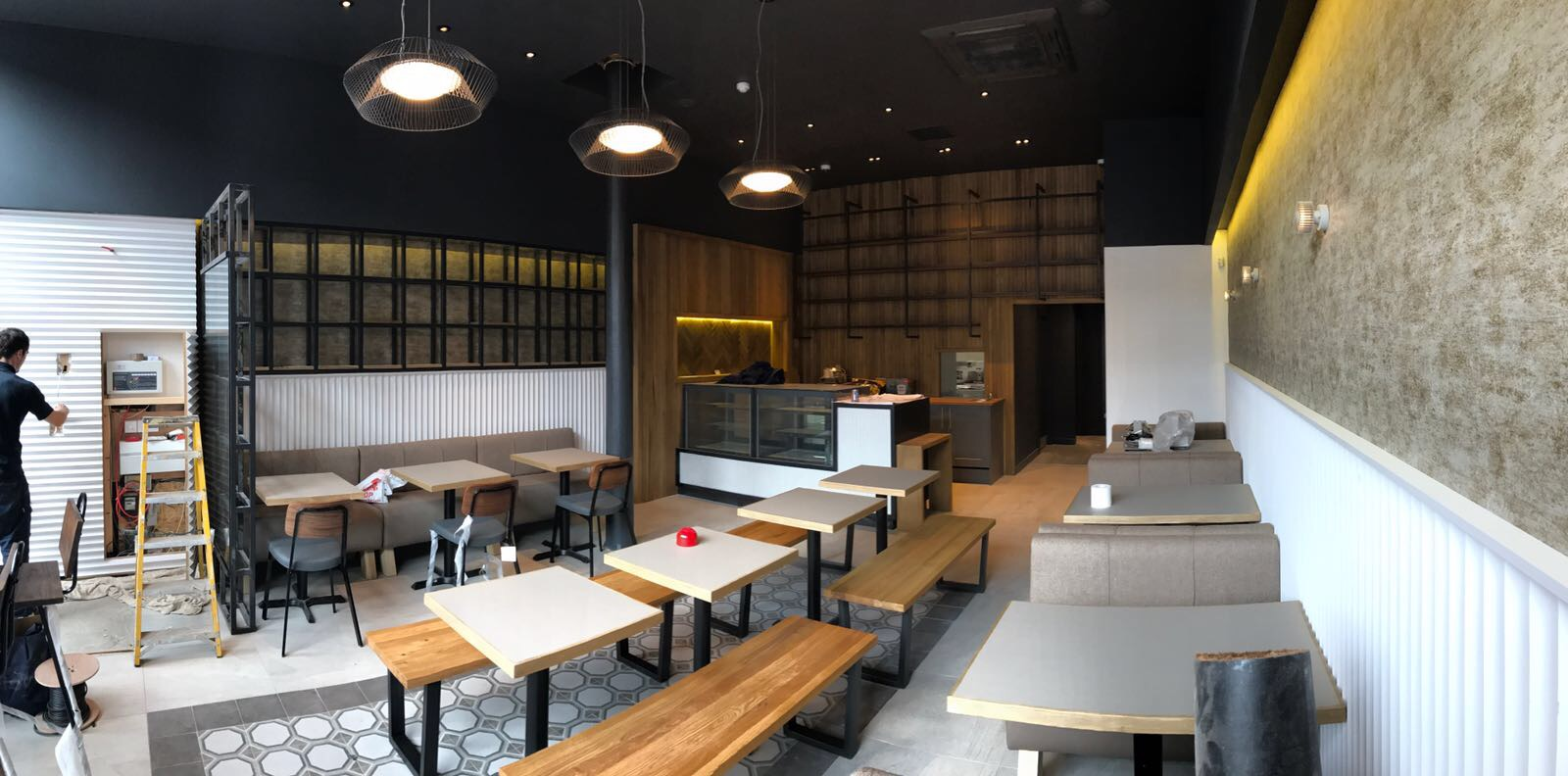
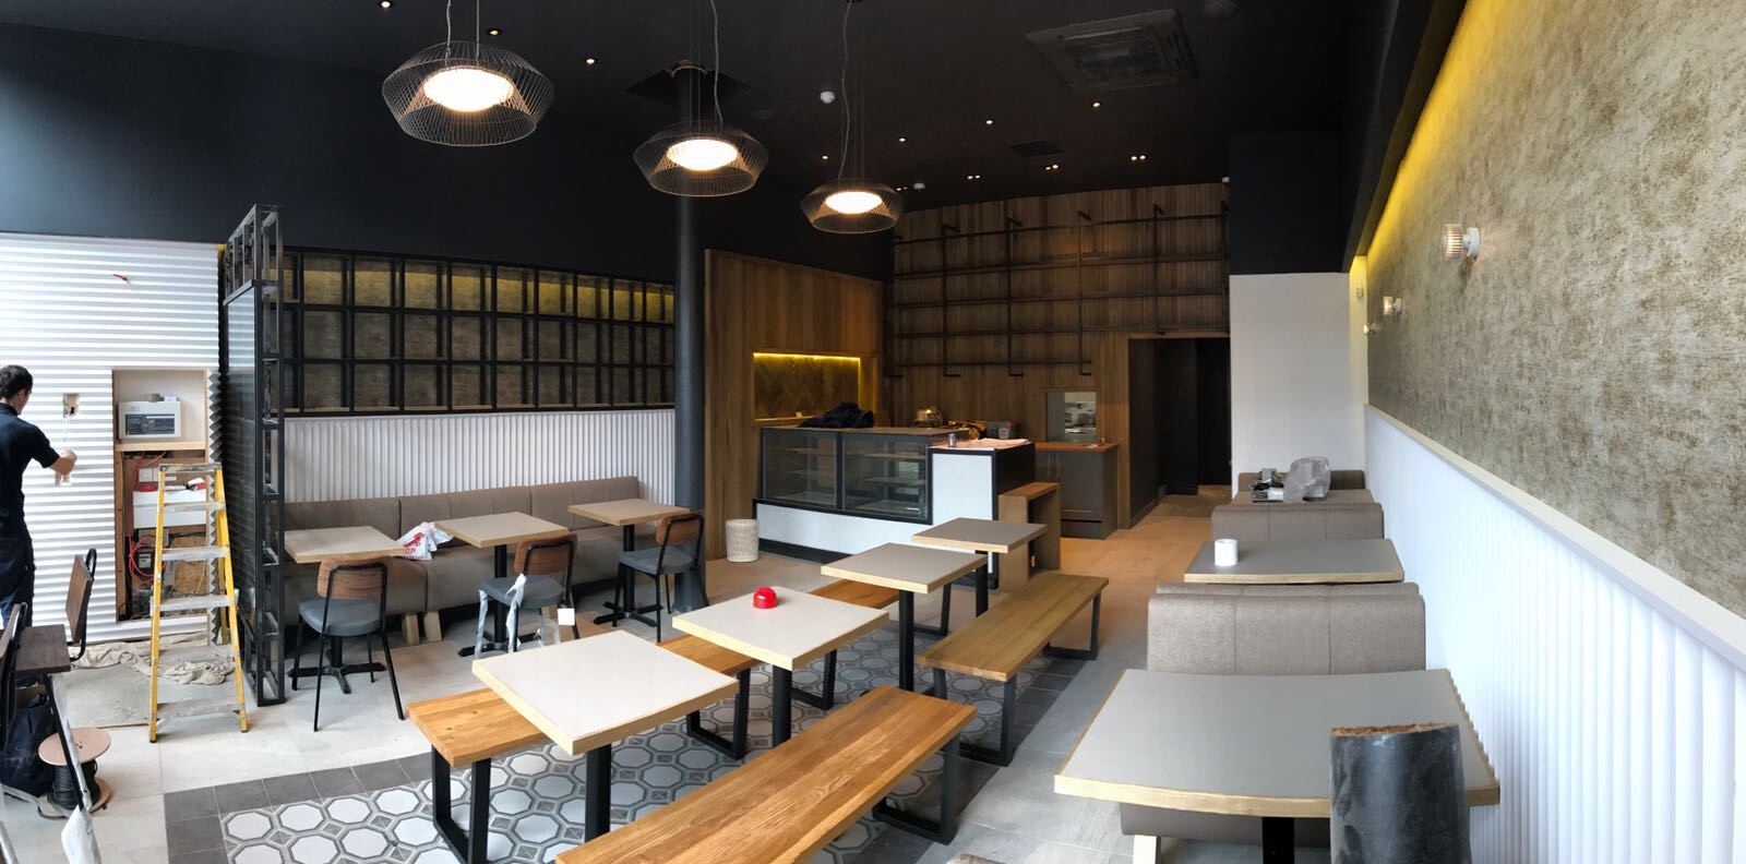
+ waste bin (742, 540)
